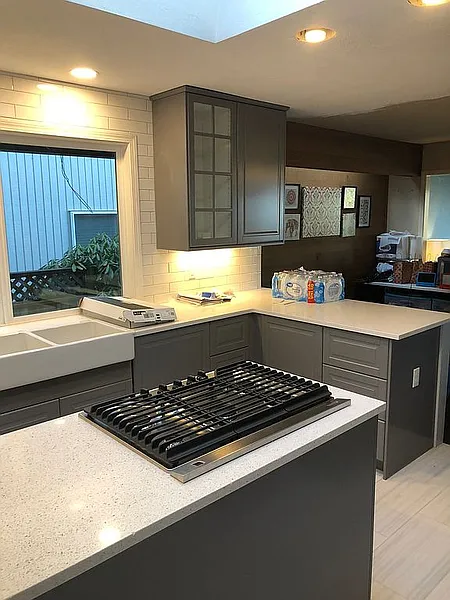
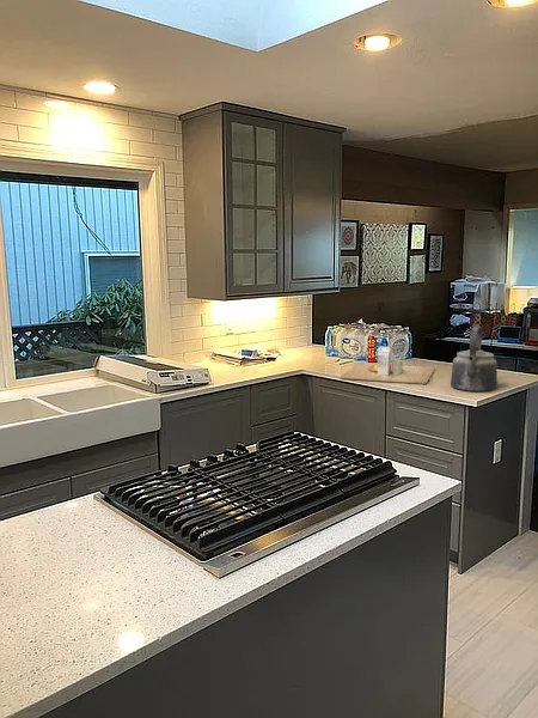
+ cutting board (389, 358)
+ kettle (473, 358)
